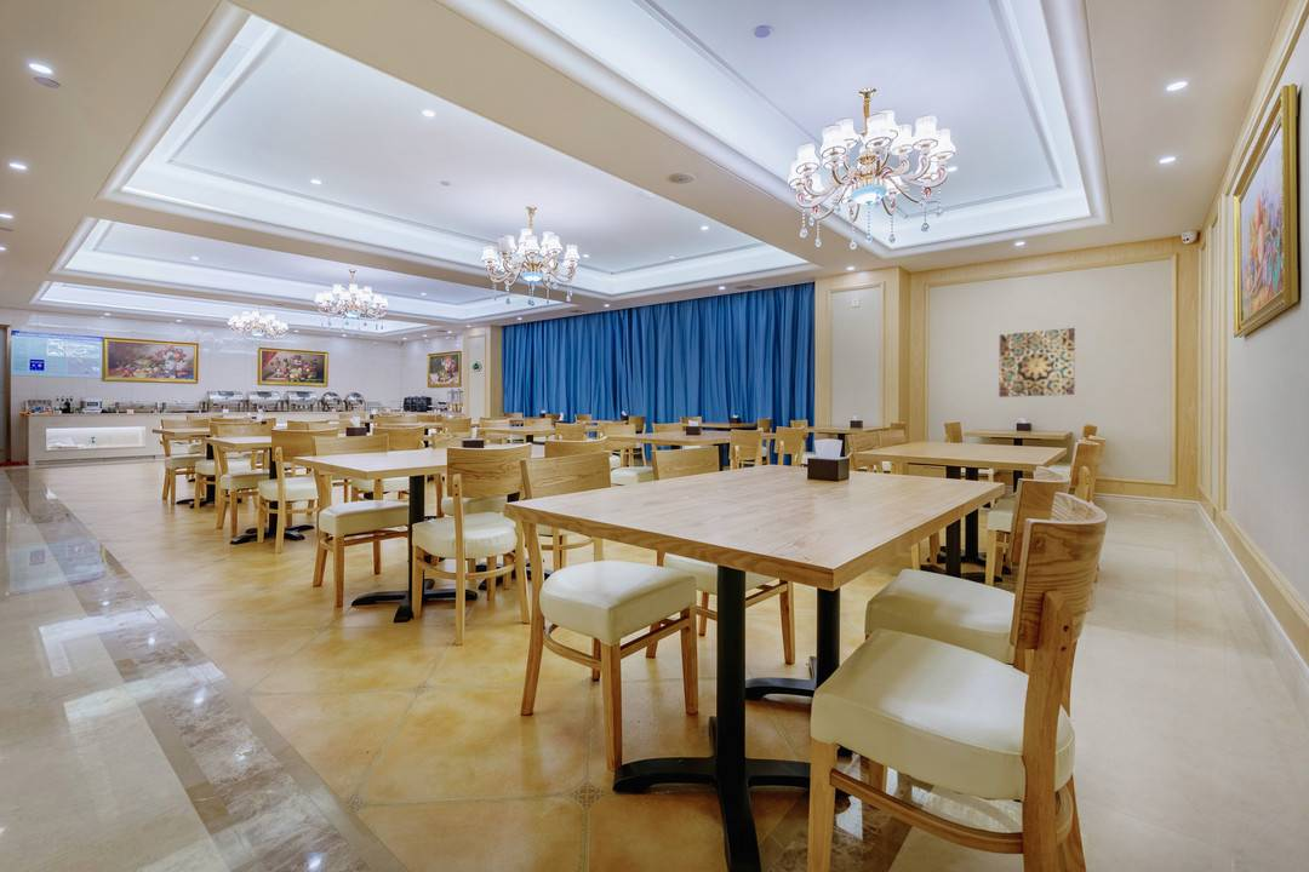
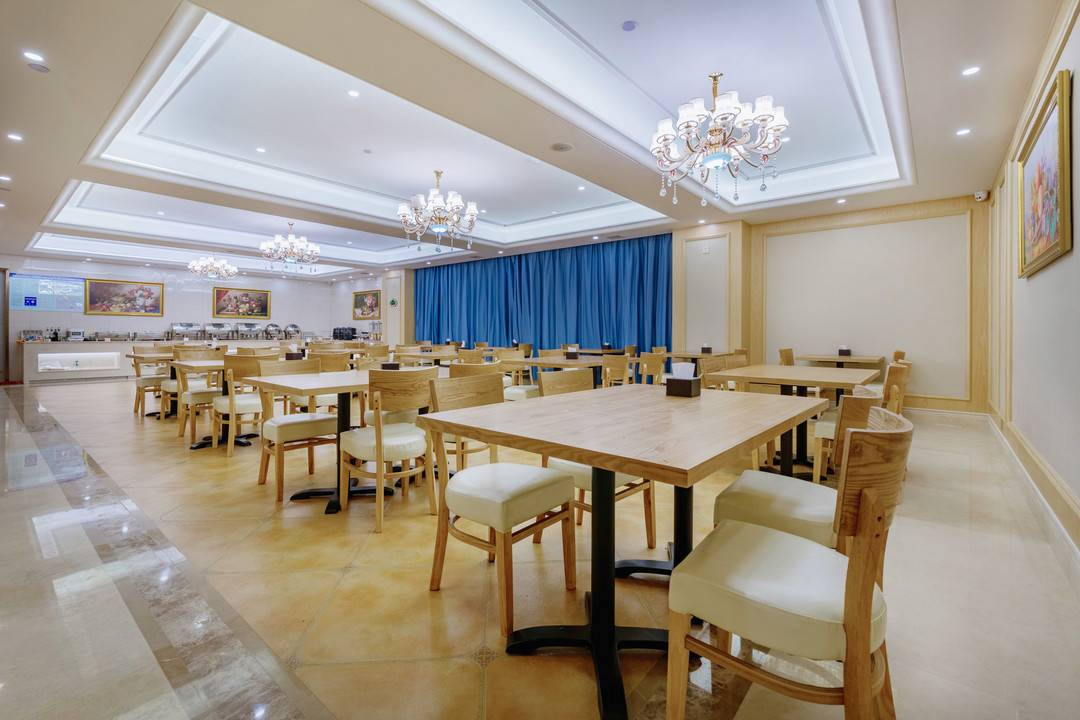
- wall art (1035, 363)
